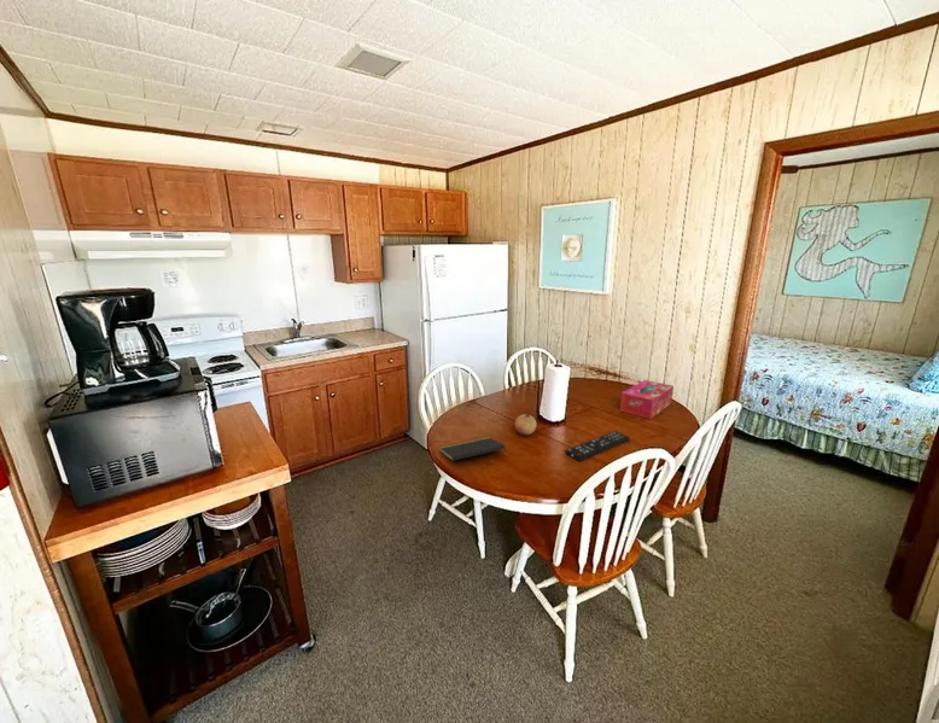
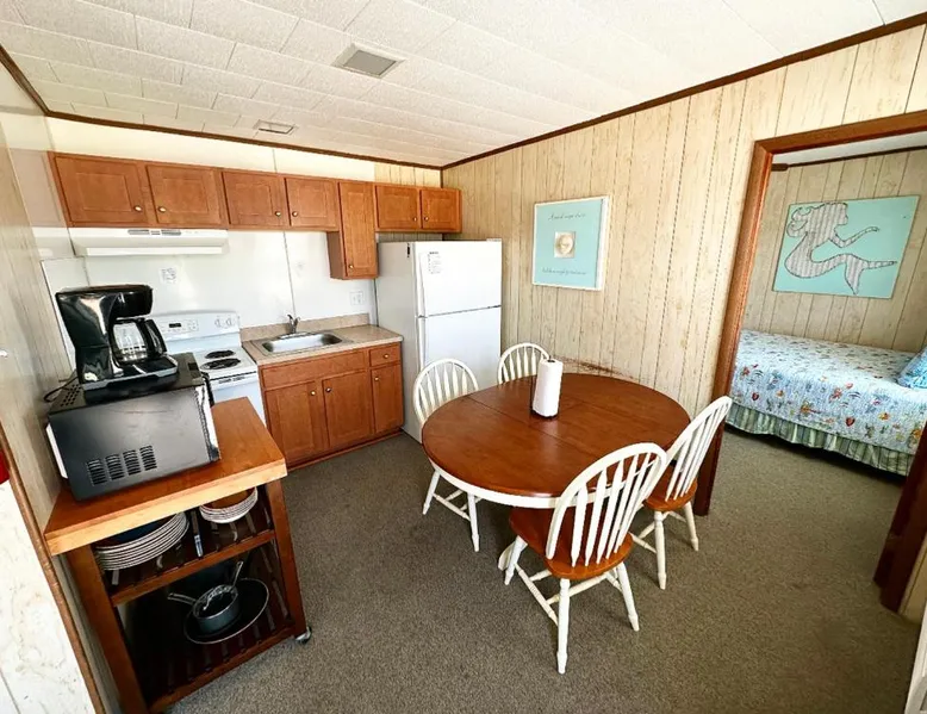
- fruit (525, 422)
- notepad (471, 448)
- remote control (597, 444)
- tissue box (647, 397)
